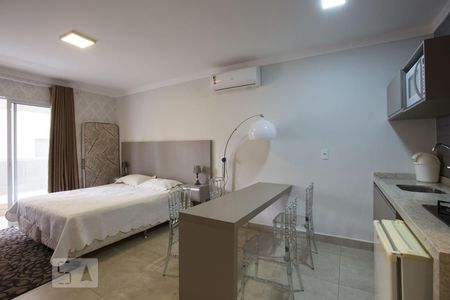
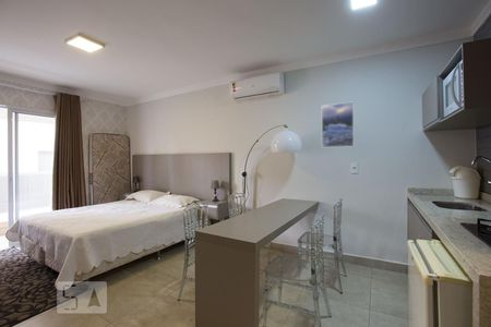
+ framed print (337, 125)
